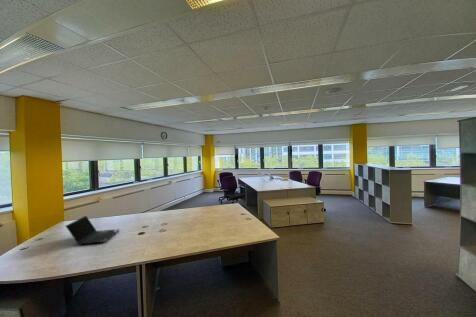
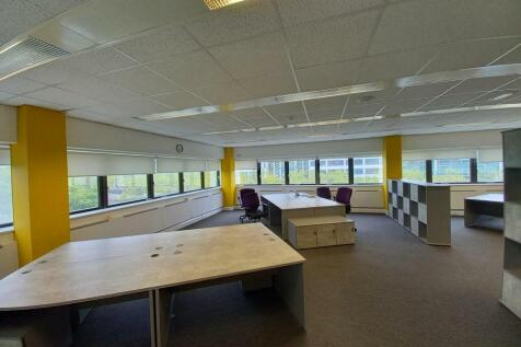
- laptop computer (94, 228)
